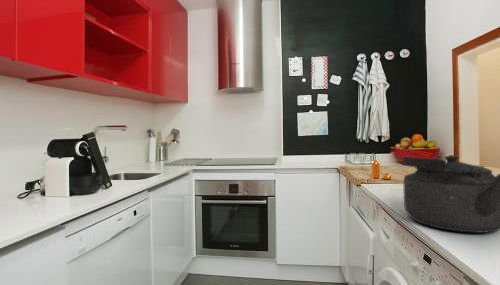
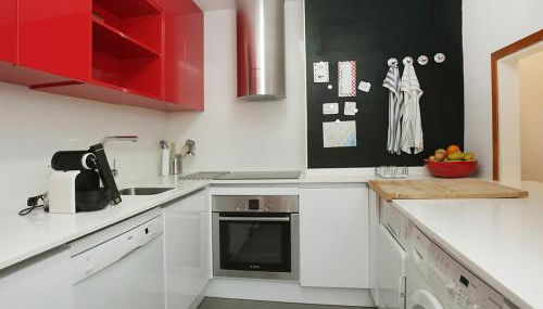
- pepper shaker (379, 169)
- kettle (452, 189)
